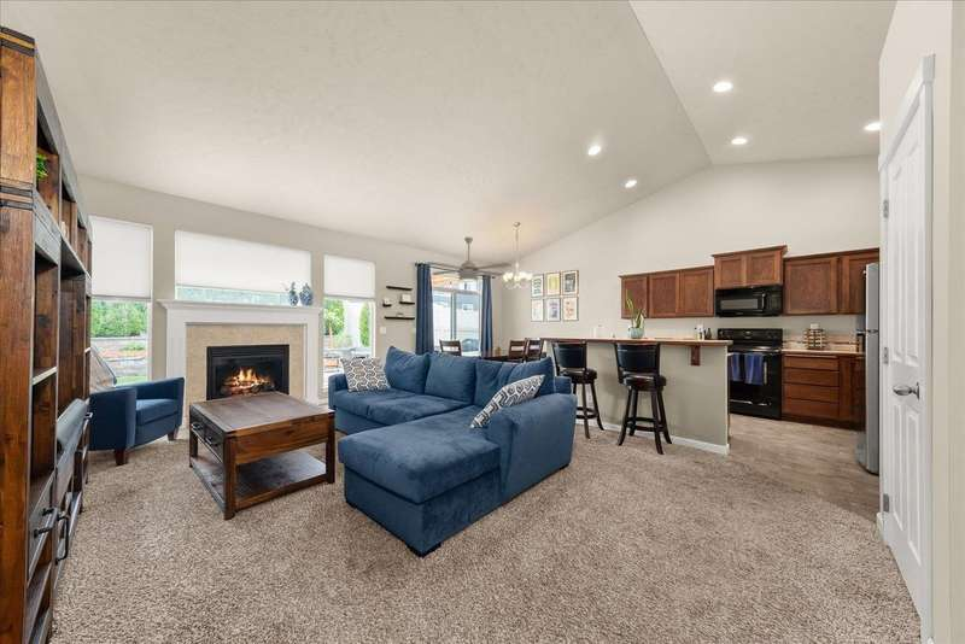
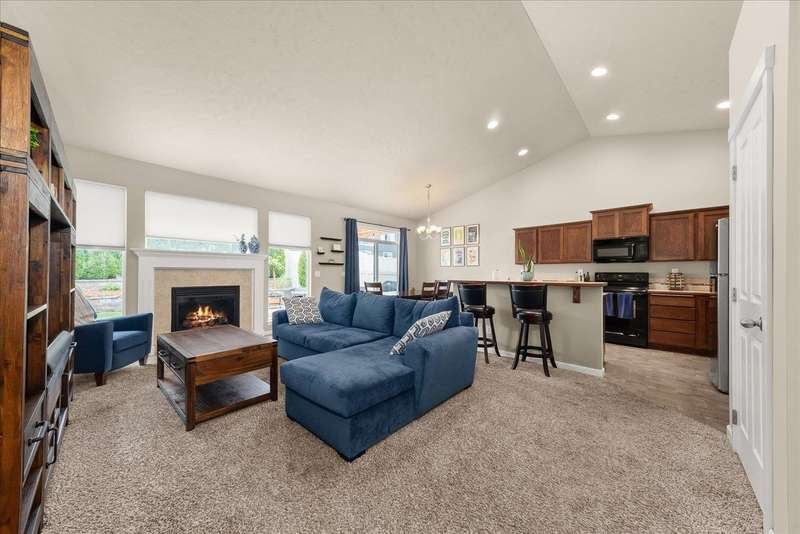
- ceiling fan (468, 258)
